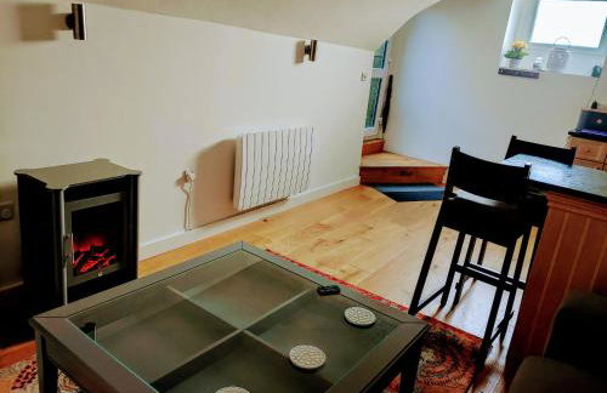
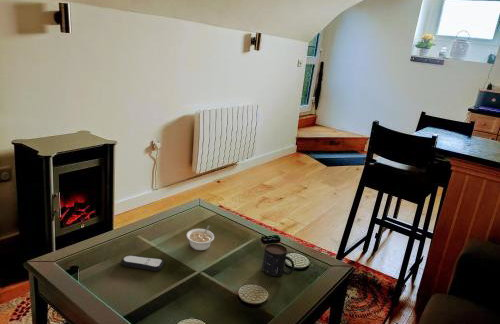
+ mug (279, 261)
+ legume (200, 238)
+ remote control (142, 262)
